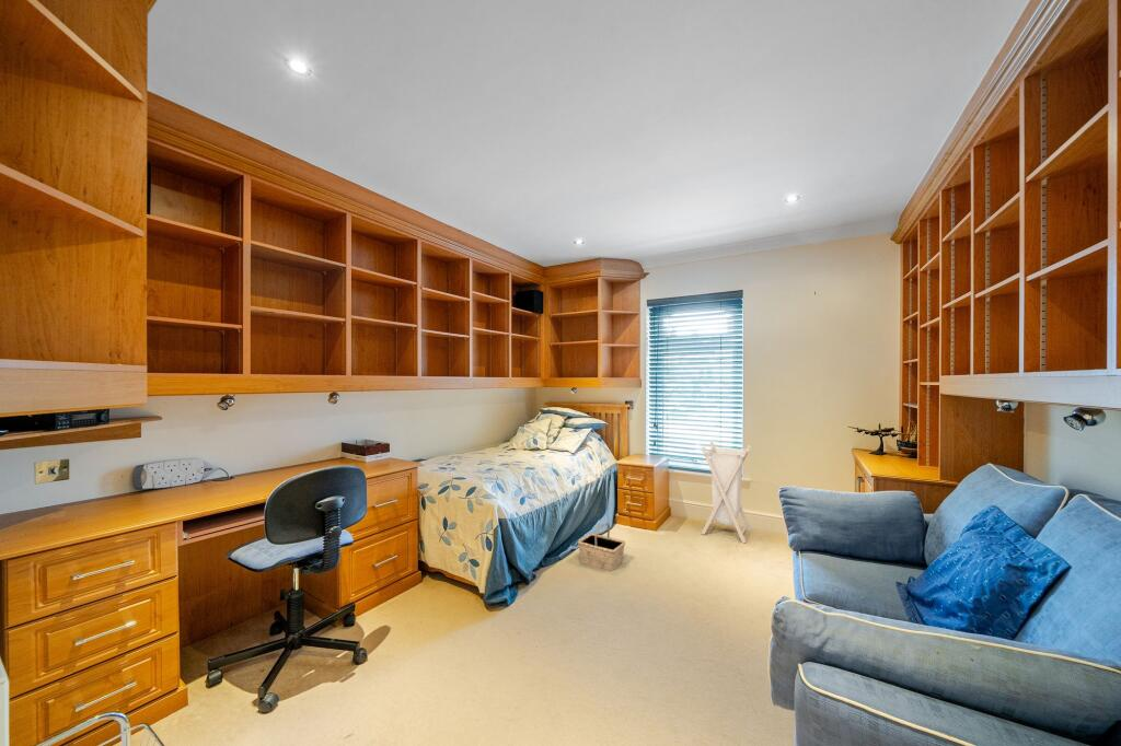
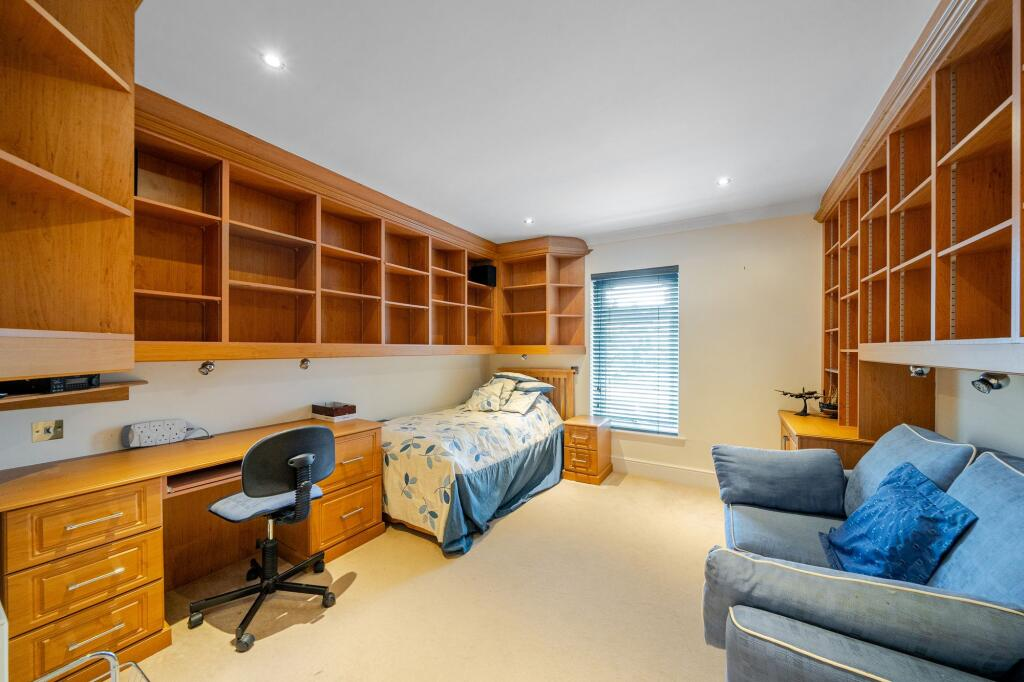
- basket (601, 544)
- laundry hamper (726, 489)
